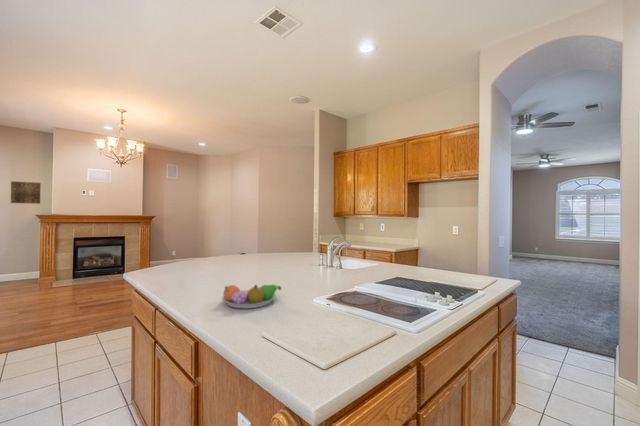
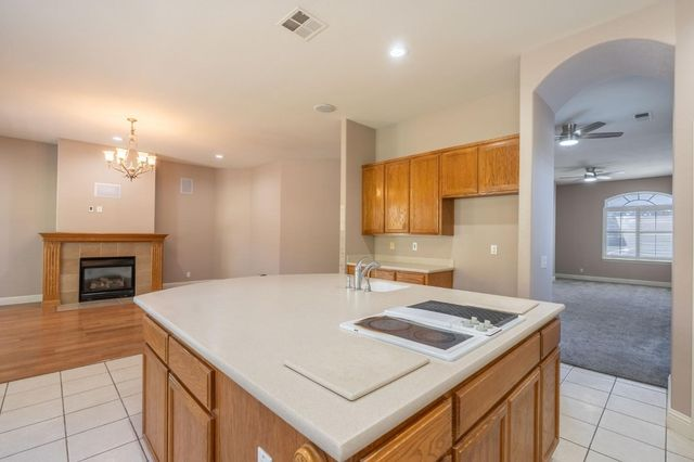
- wall art (25, 192)
- fruit bowl (251, 291)
